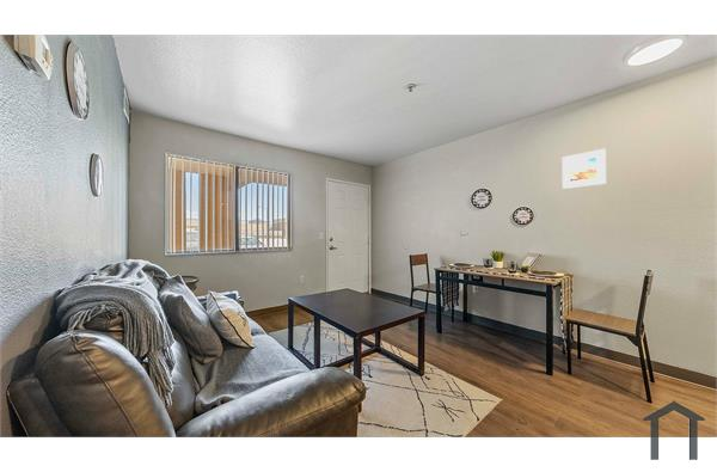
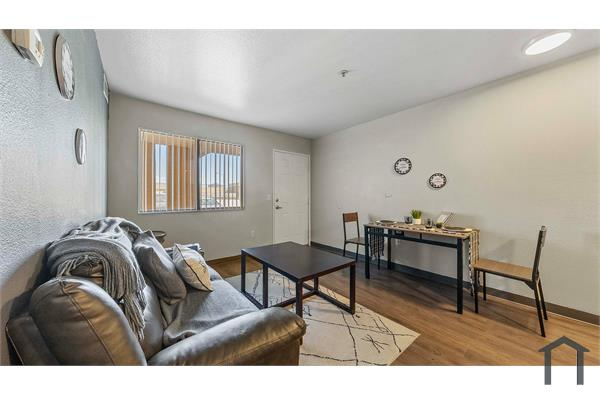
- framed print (582, 170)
